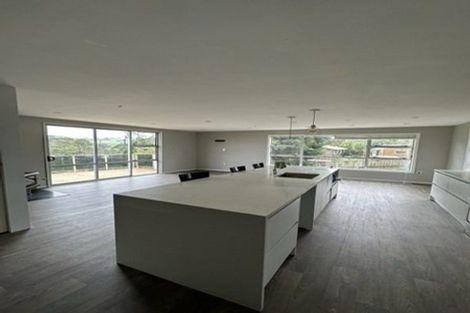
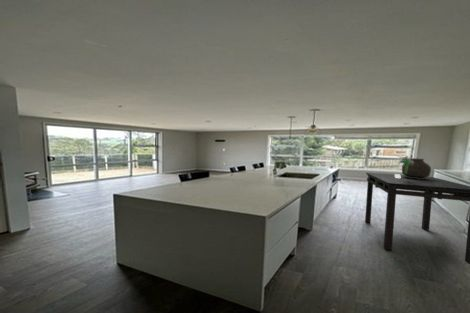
+ ceramic pot (415, 168)
+ bouquet (403, 166)
+ dining table (423, 209)
